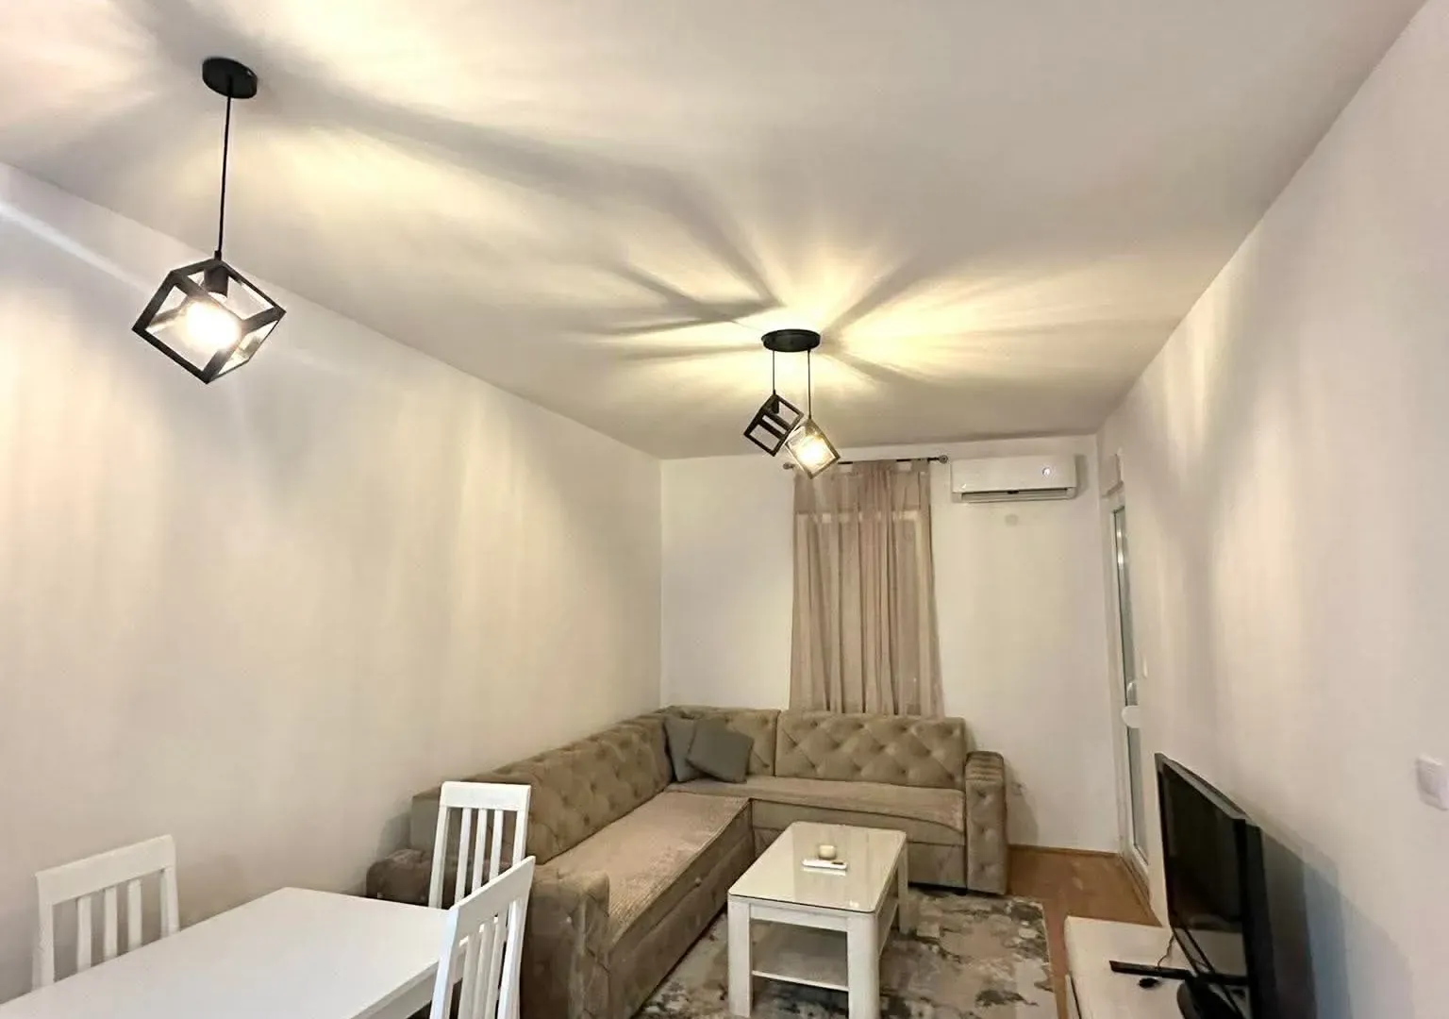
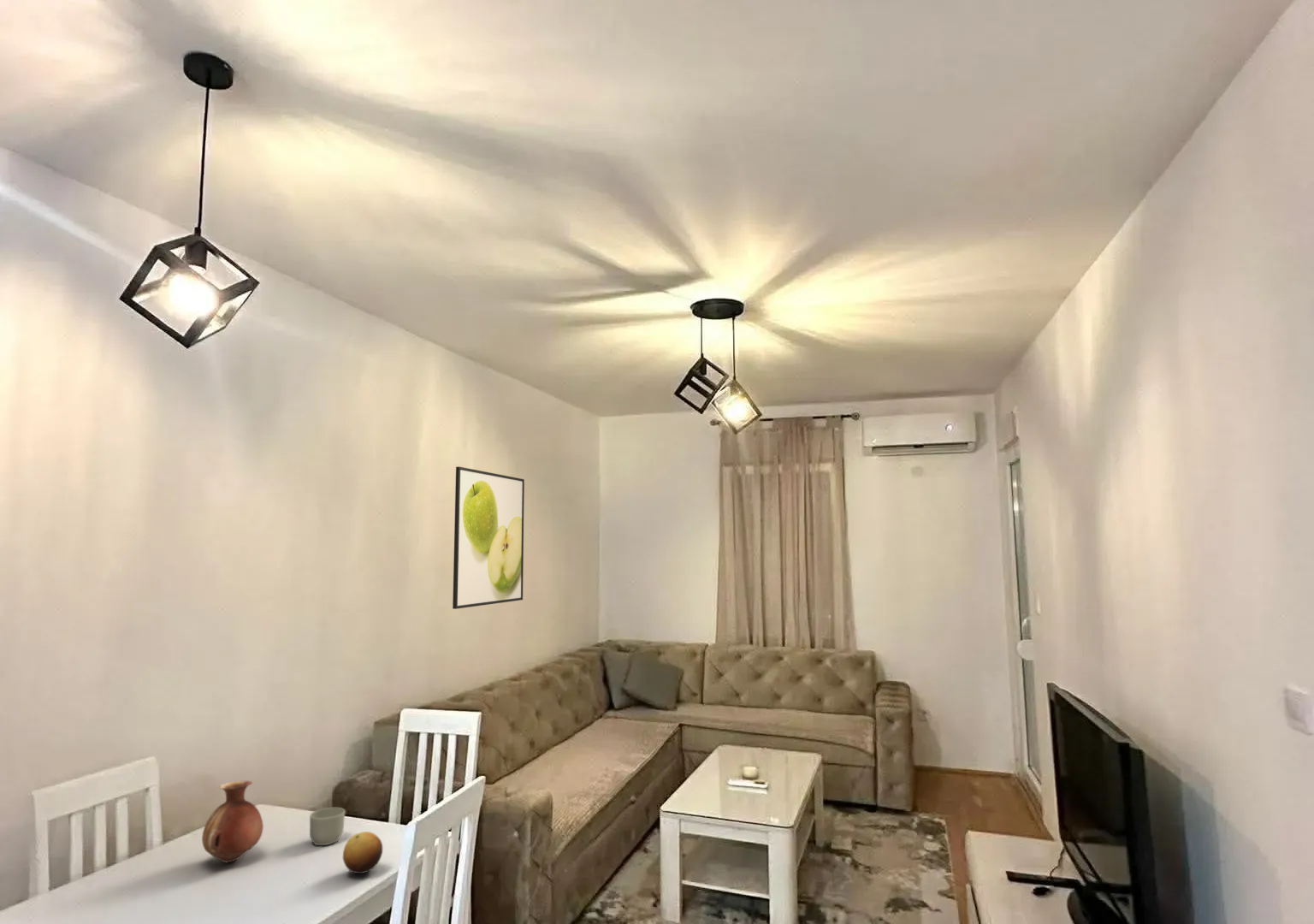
+ mug (328, 825)
+ vase (234, 821)
+ fruit (363, 852)
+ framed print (491, 537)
